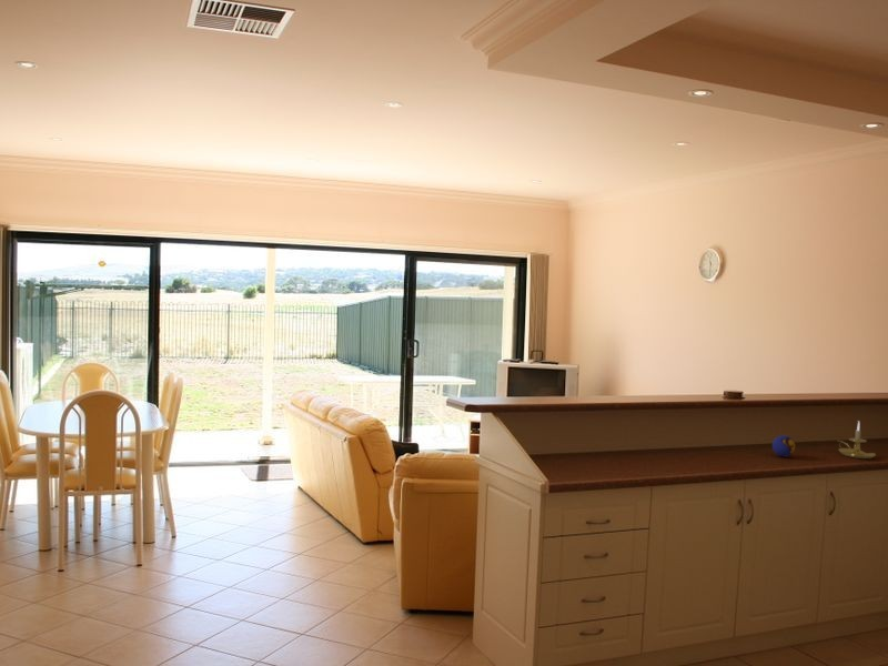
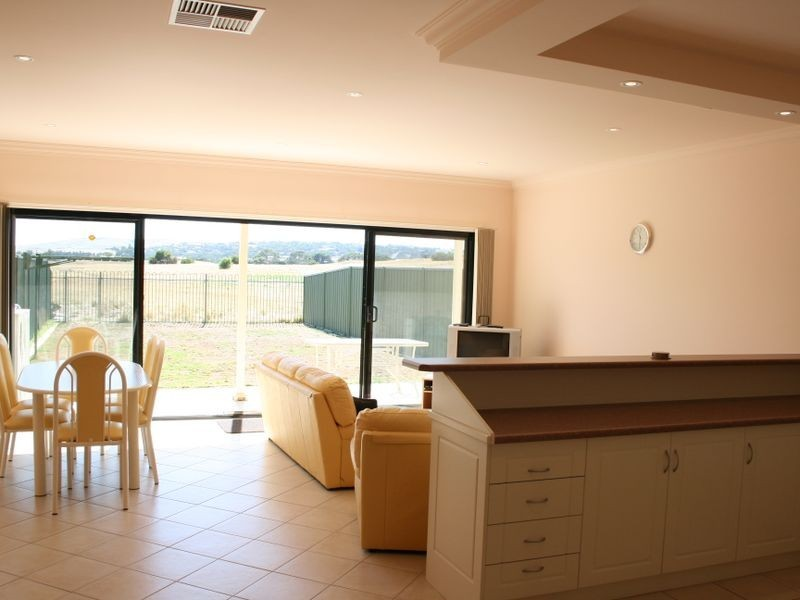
- candle holder (856, 437)
- decorative ball (784, 445)
